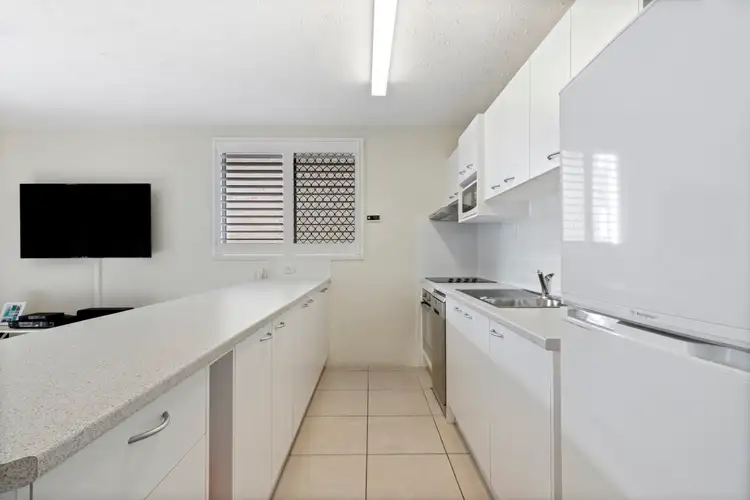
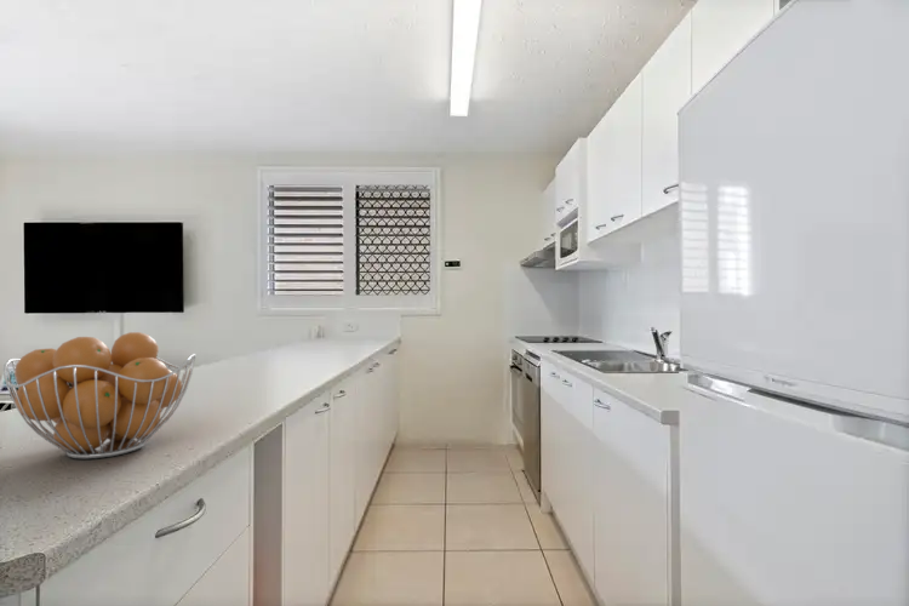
+ fruit basket (107, 390)
